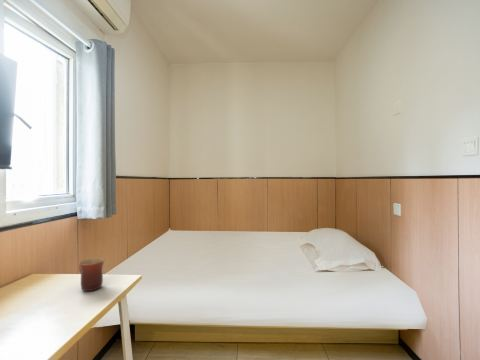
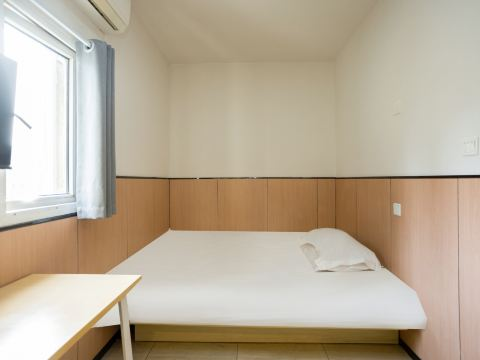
- mug (89, 274)
